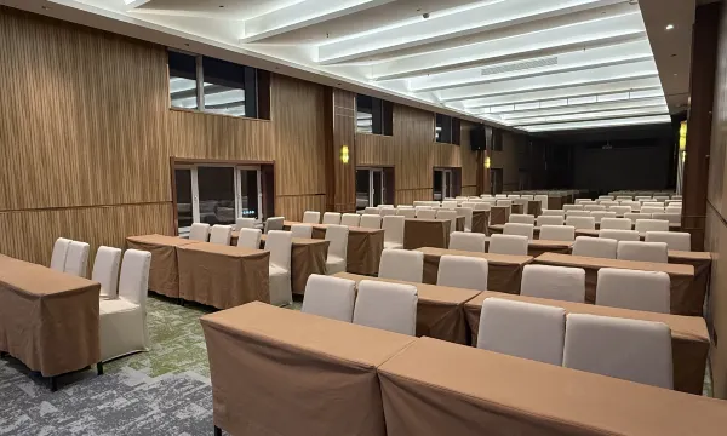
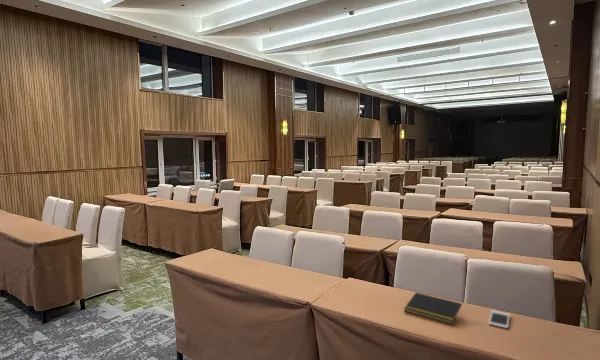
+ notepad (432, 307)
+ cell phone (499, 319)
